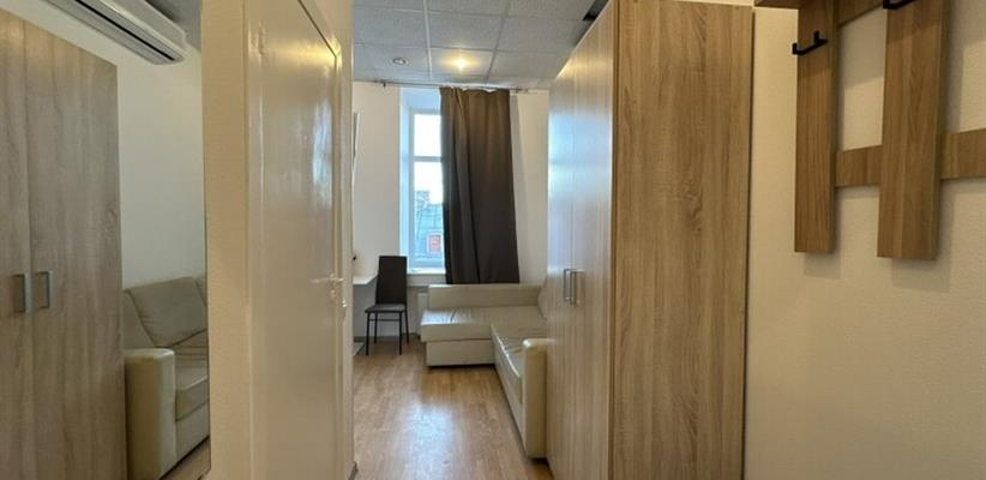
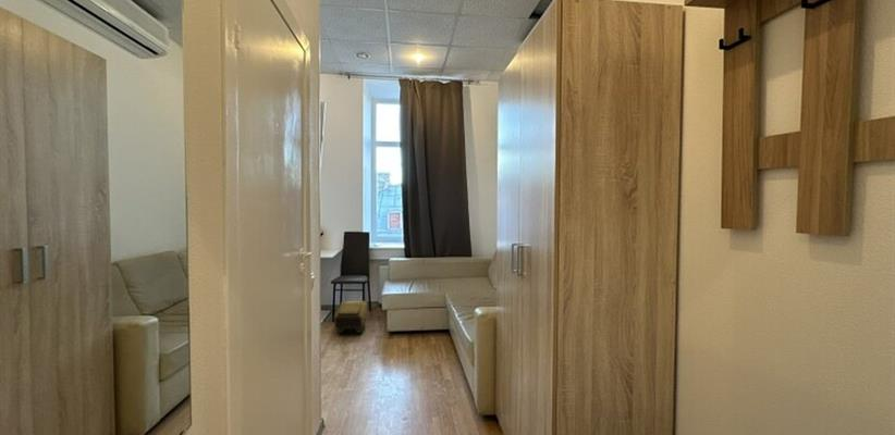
+ backpack (351, 315)
